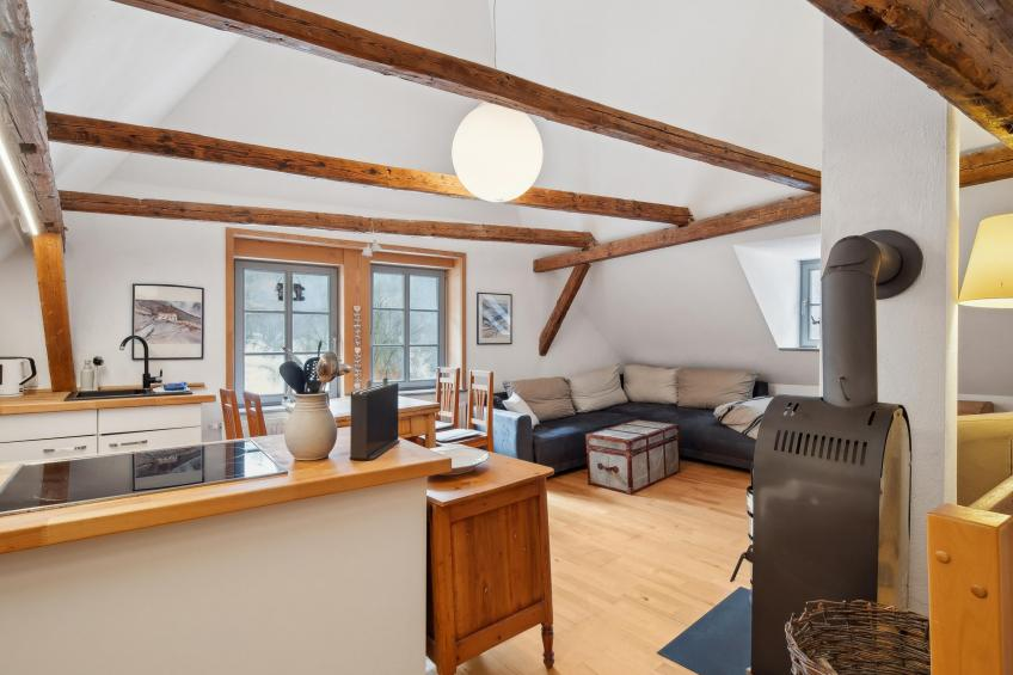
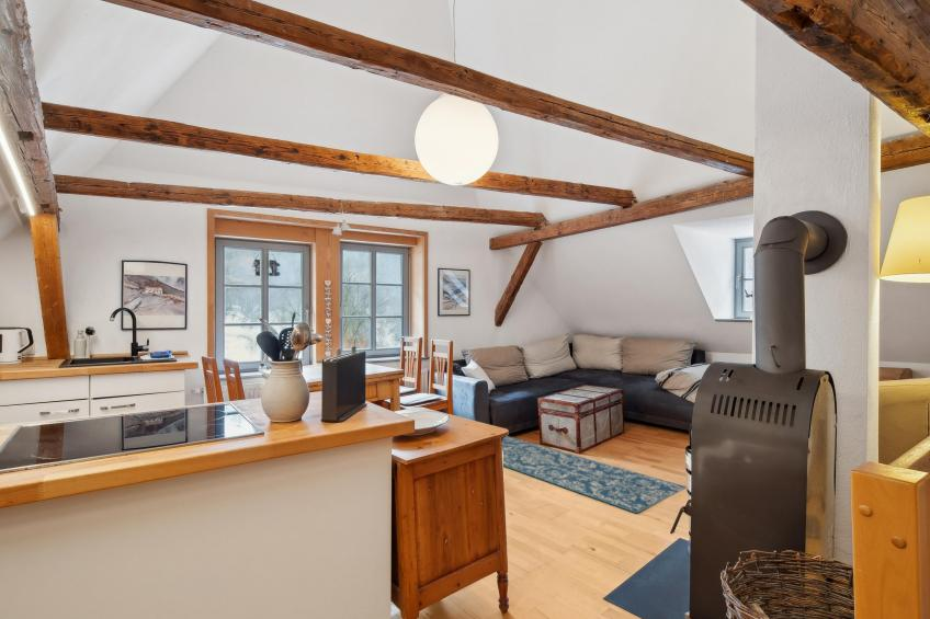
+ rug (538, 459)
